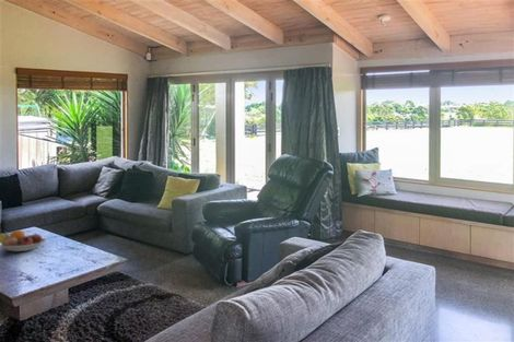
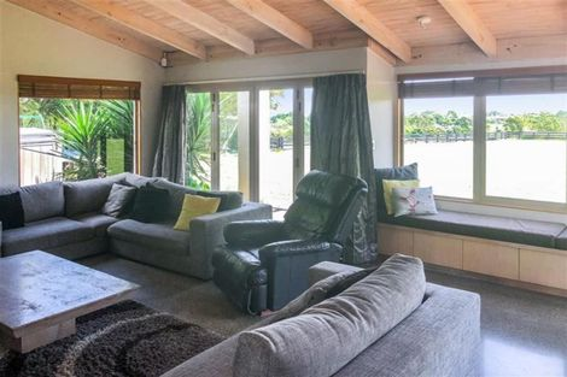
- fruit bowl (22, 239)
